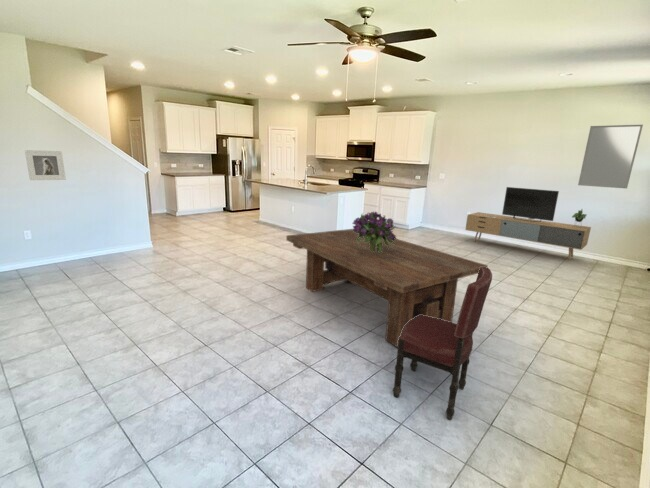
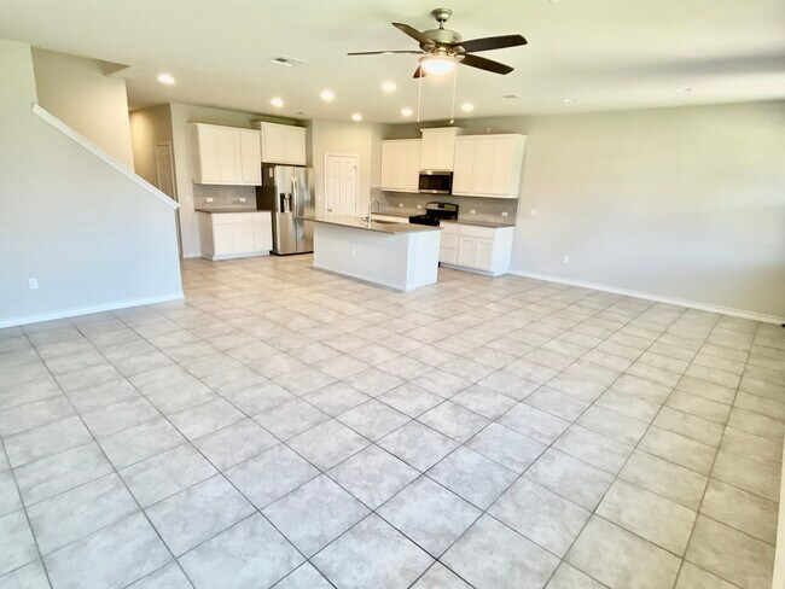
- dining chair (440, 334)
- home mirror (608, 156)
- media console (525, 219)
- bouquet (374, 232)
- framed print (46, 165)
- dining table (372, 277)
